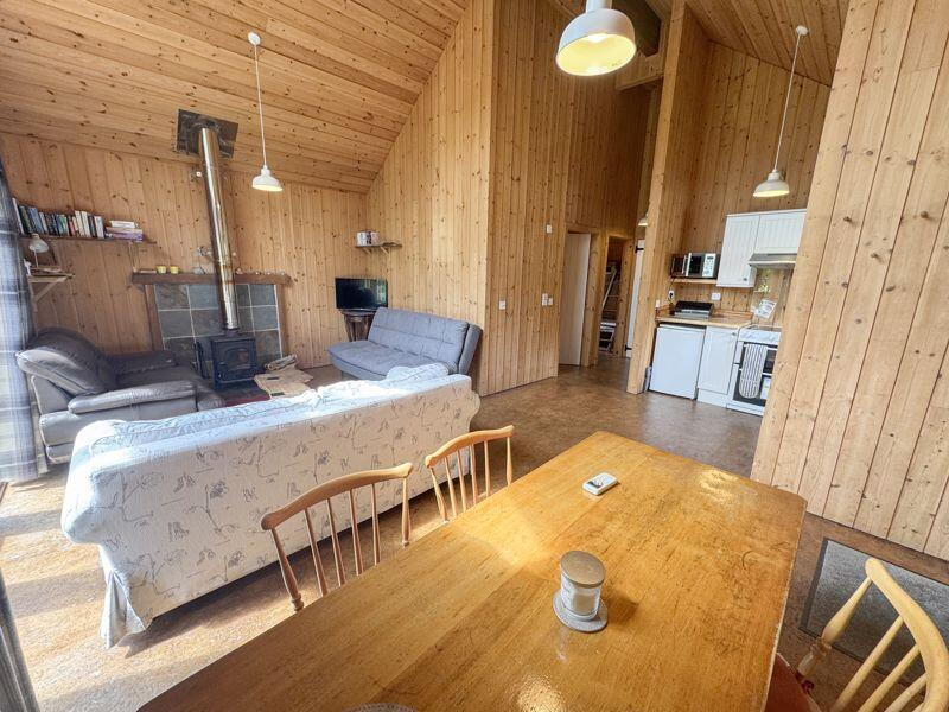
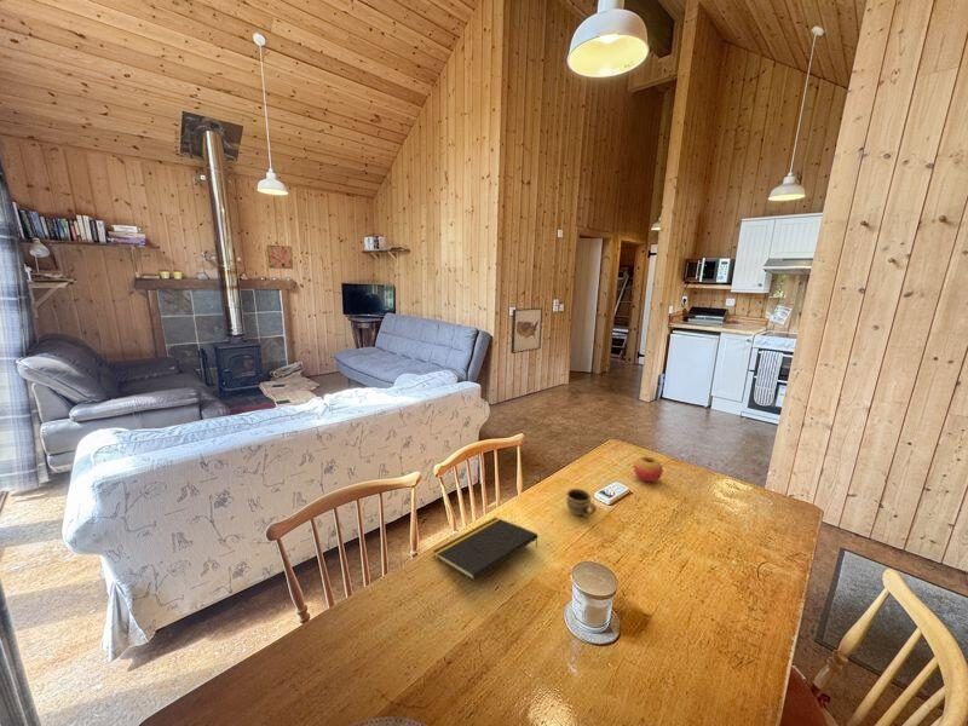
+ wall art (526, 329)
+ wall art (280, 257)
+ fruit (647, 466)
+ cup (581, 506)
+ notepad (485, 544)
